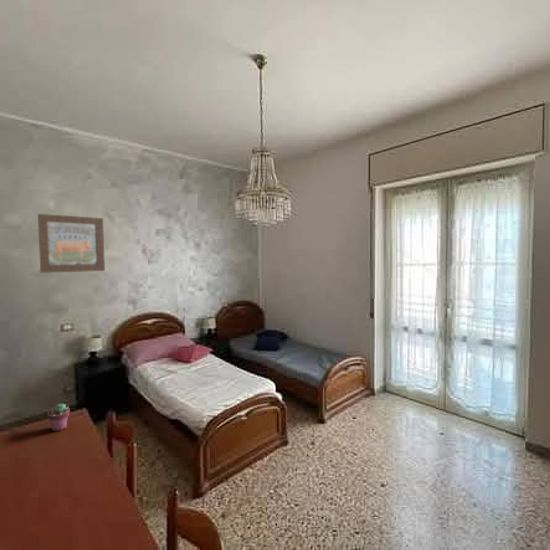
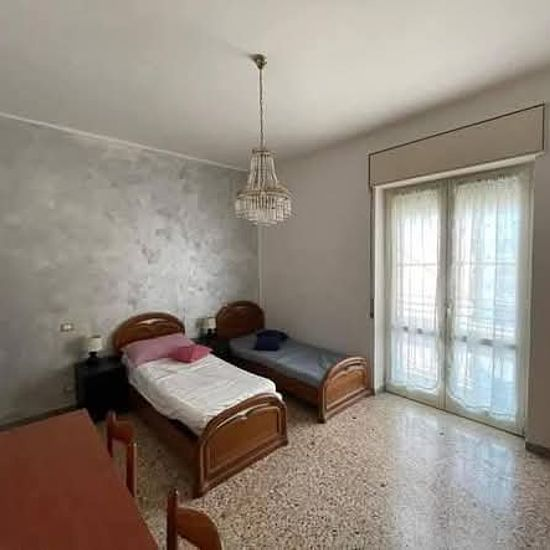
- wall art (73, 244)
- potted succulent (58, 416)
